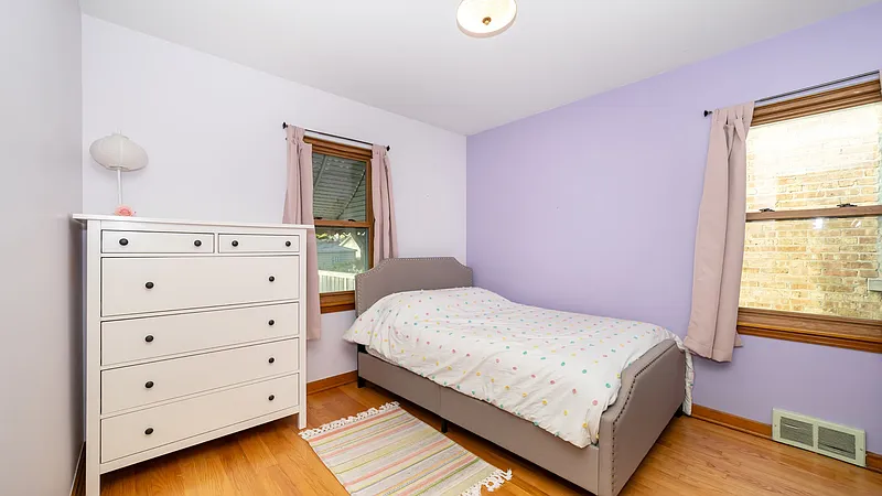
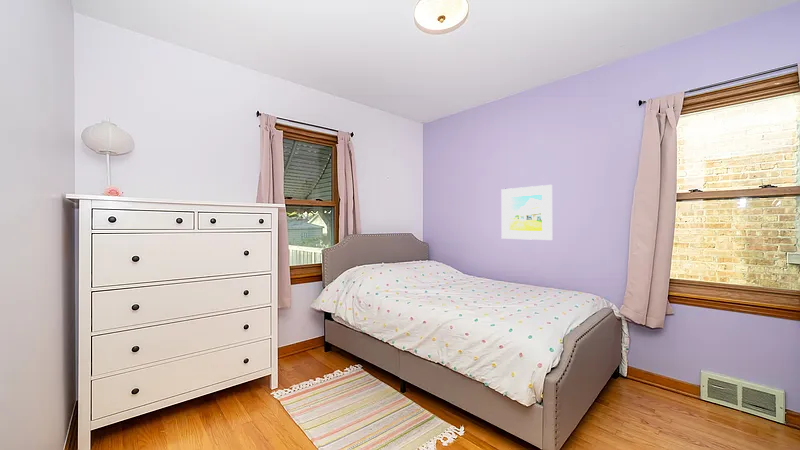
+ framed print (525, 213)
